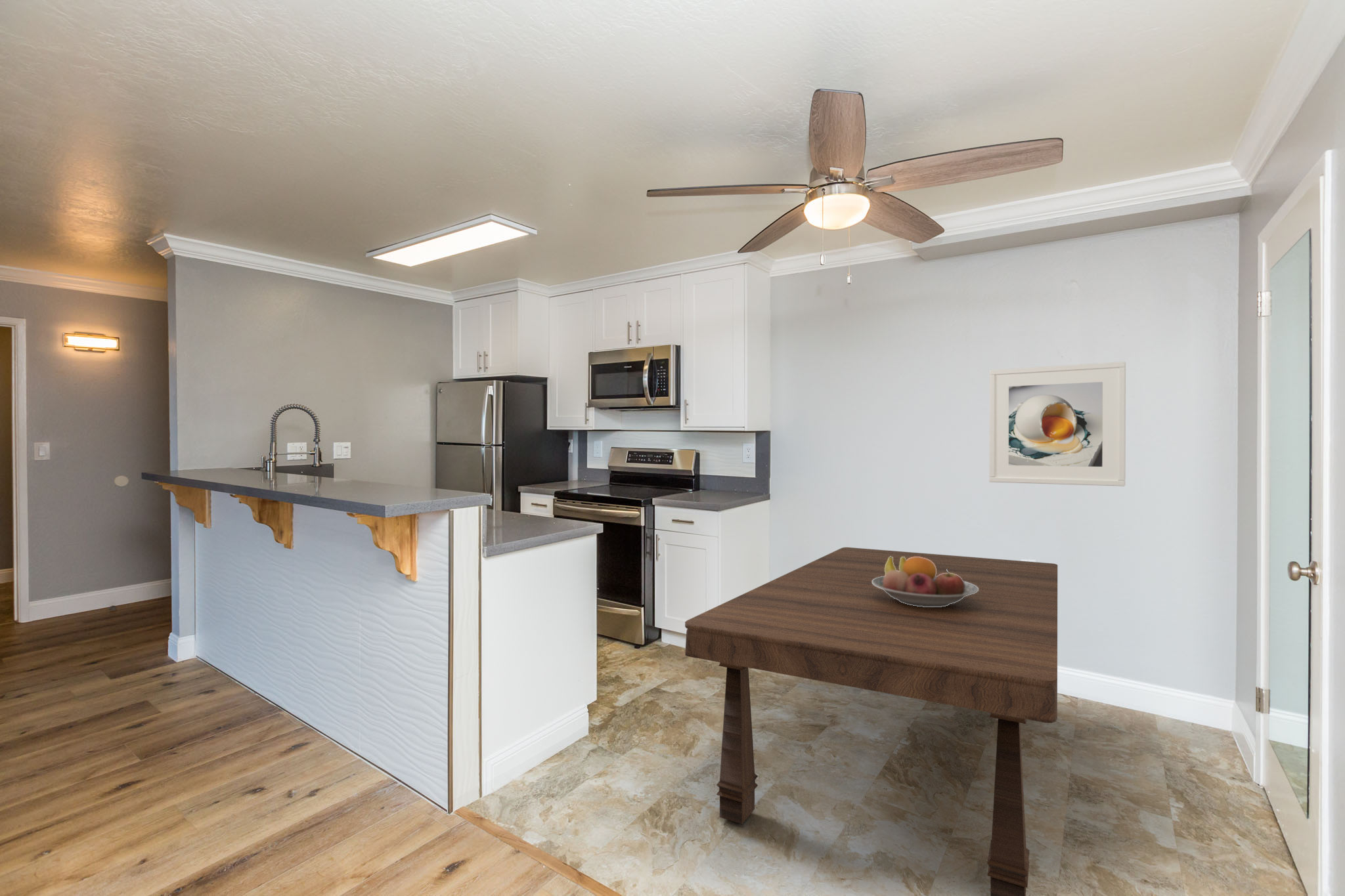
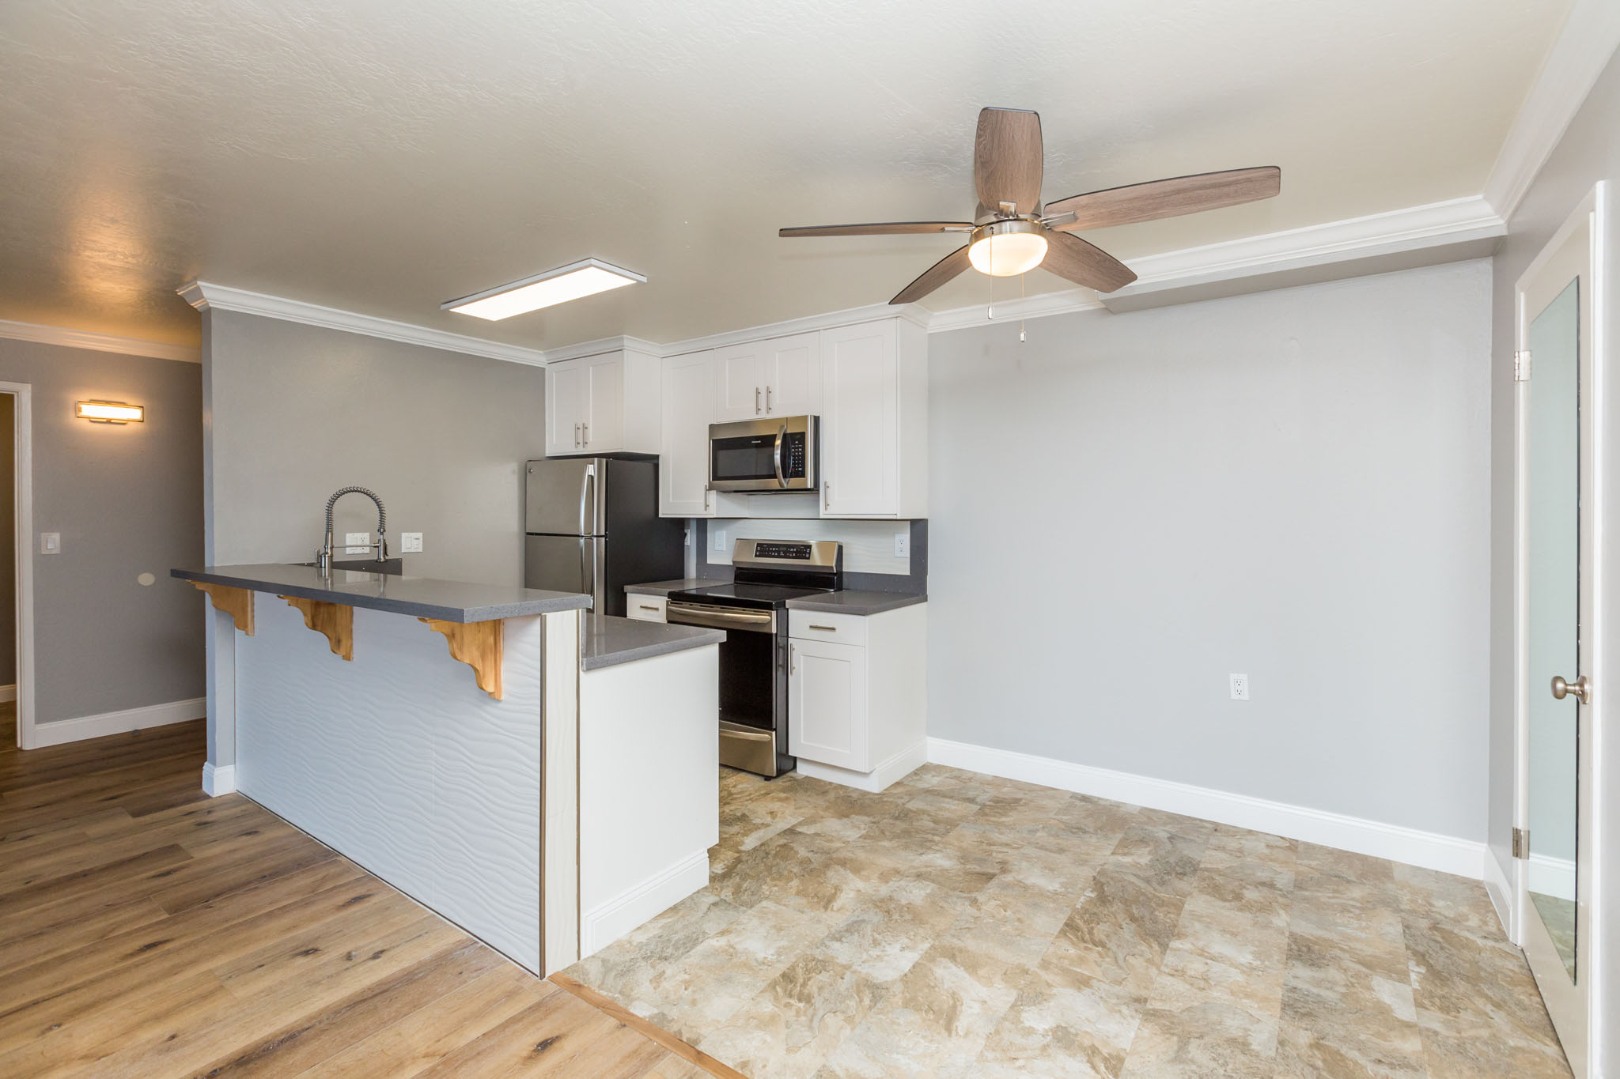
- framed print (1053, 425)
- dining table (907, 670)
- fruit bowl (923, 580)
